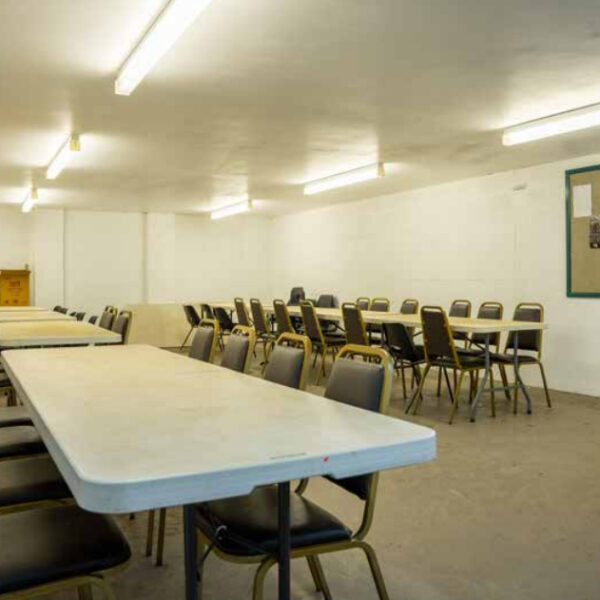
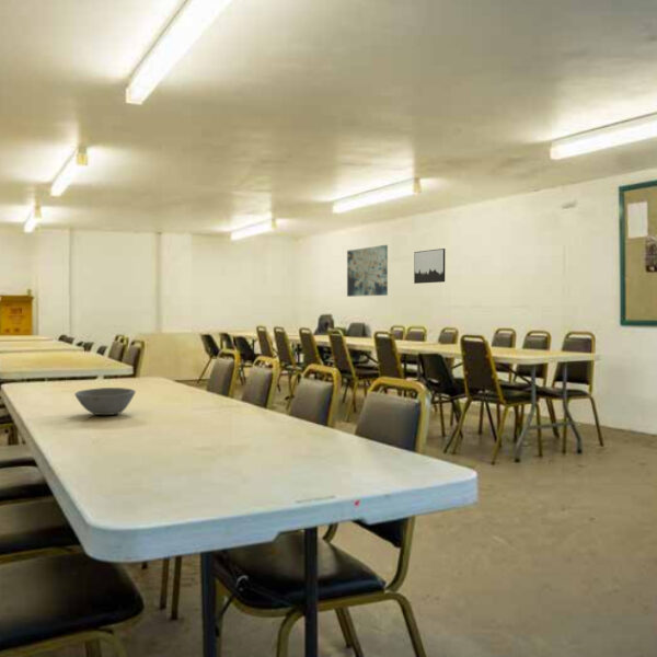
+ wall art (428, 266)
+ bowl (105, 402)
+ wall art (366, 272)
